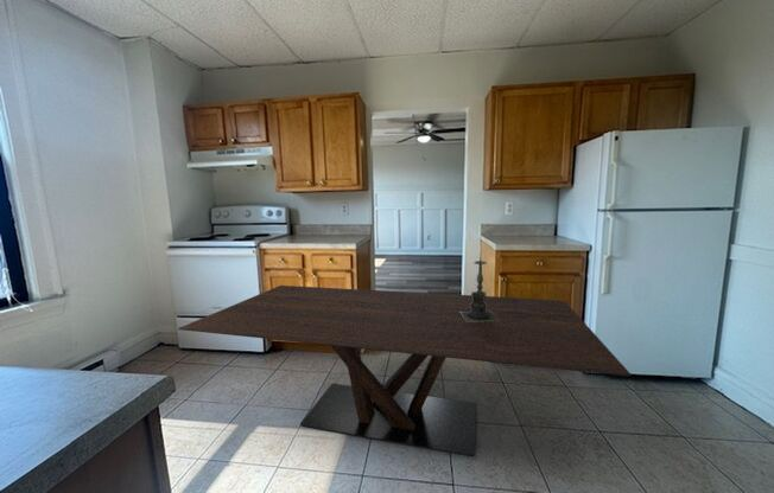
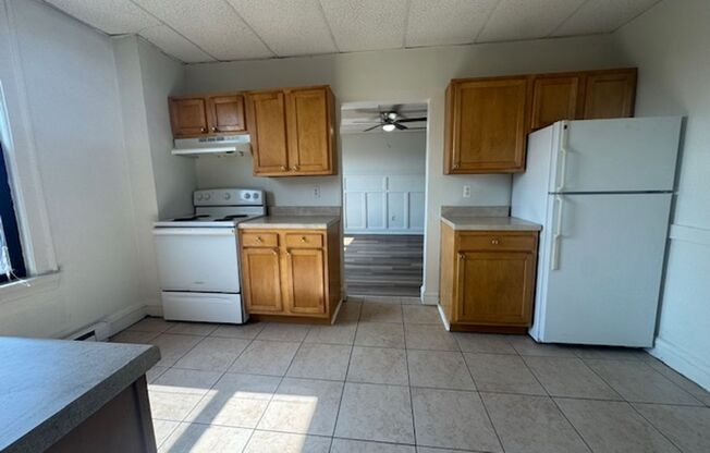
- dining table (395, 371)
- candle holder (480, 284)
